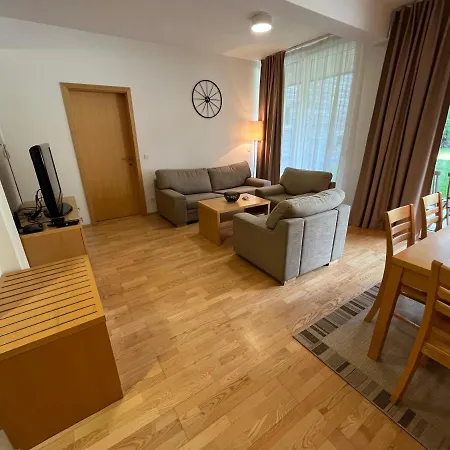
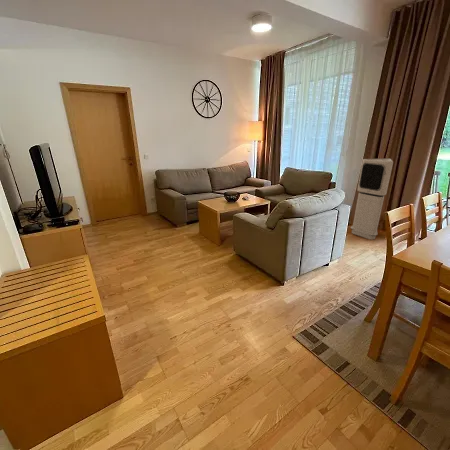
+ air purifier (374, 198)
